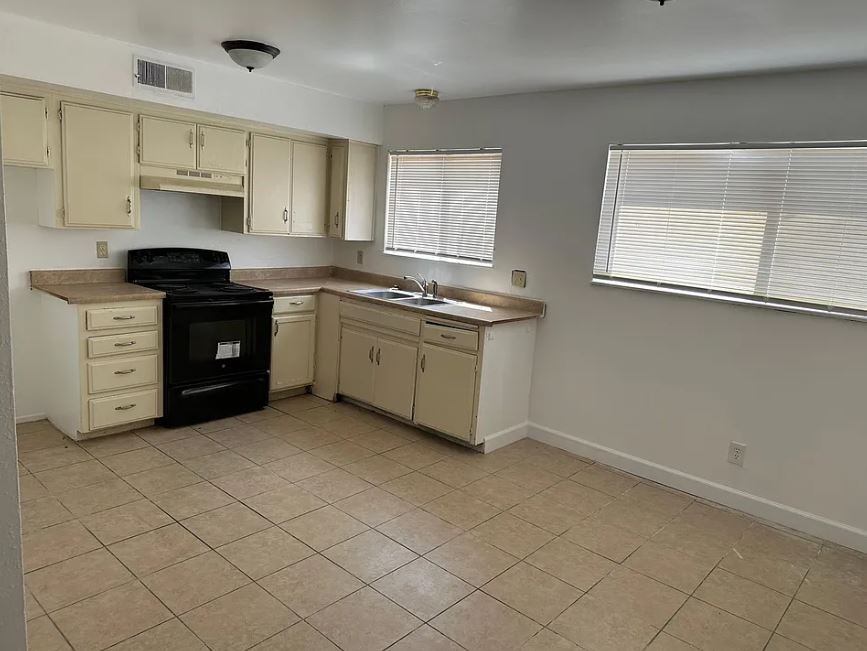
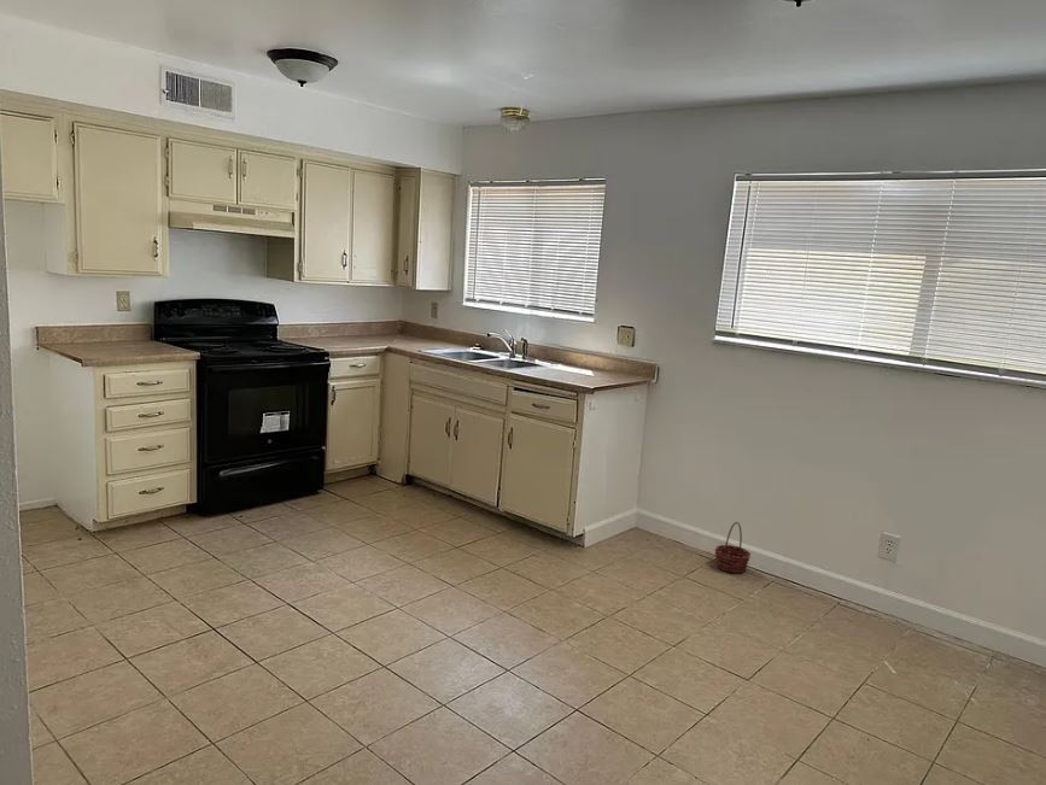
+ basket (731, 545)
